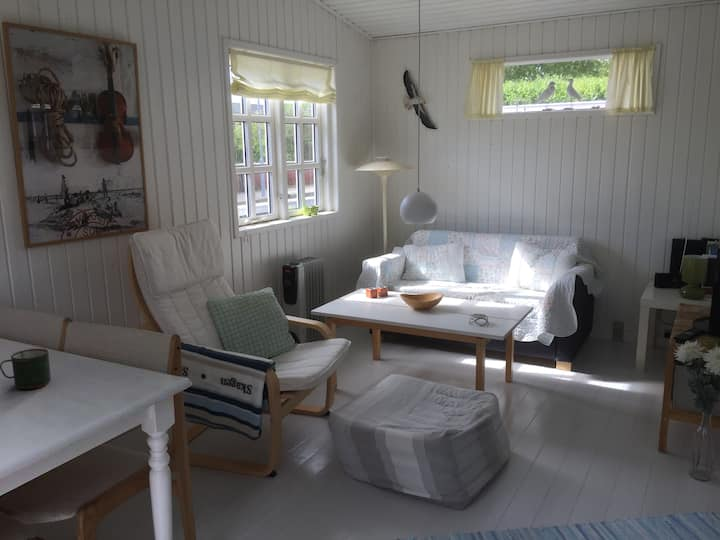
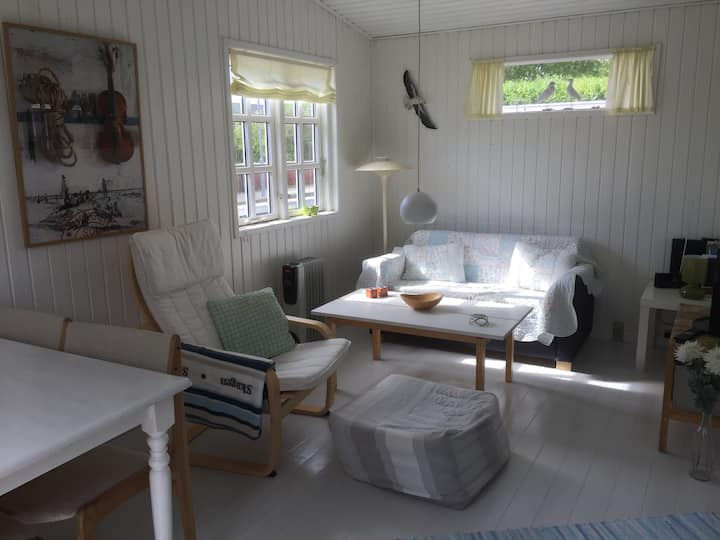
- mug (25, 369)
